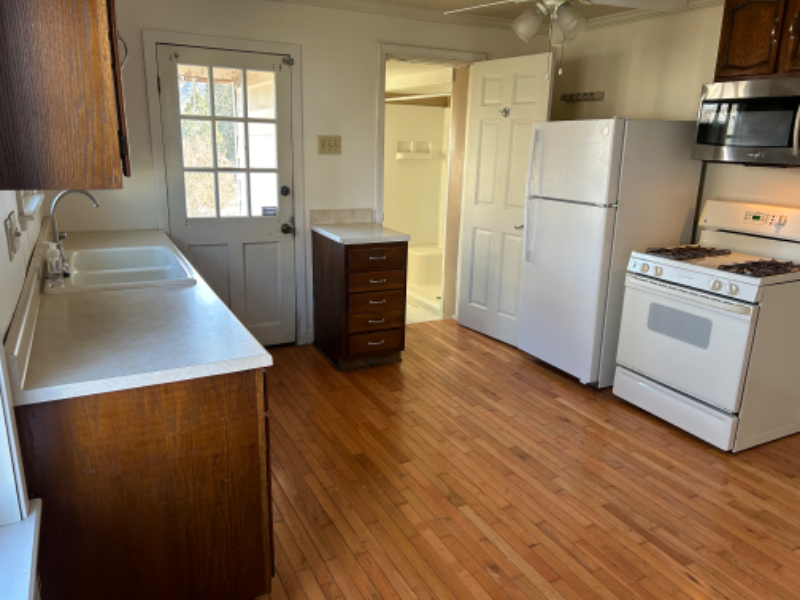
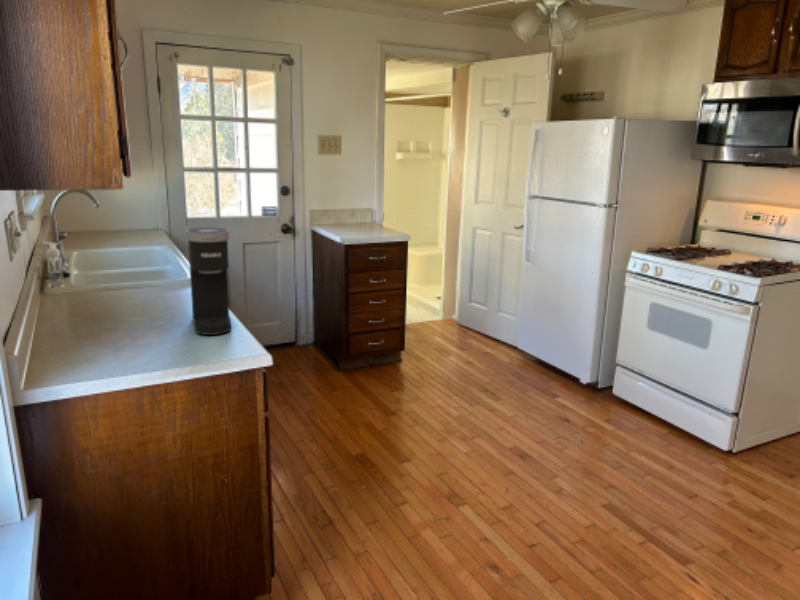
+ coffee maker (209, 276)
